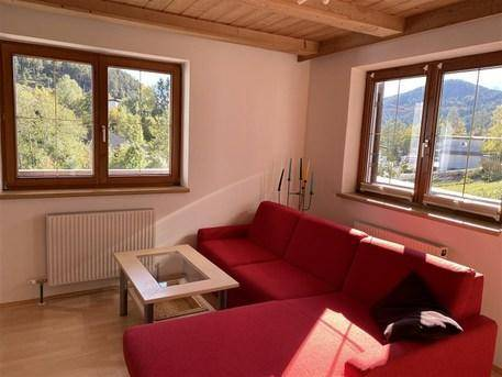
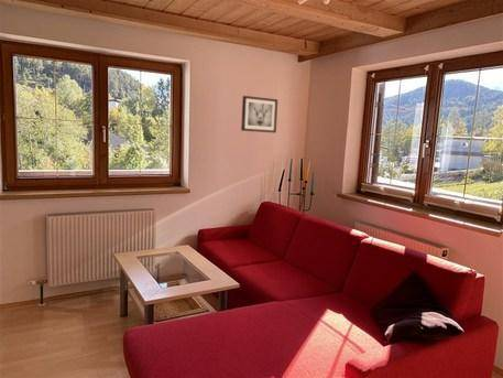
+ wall art (260, 115)
